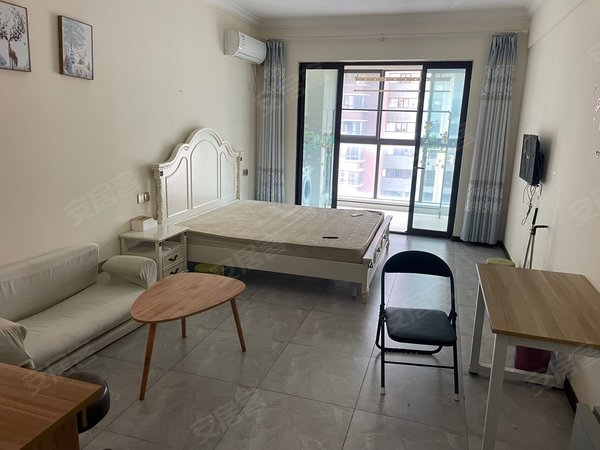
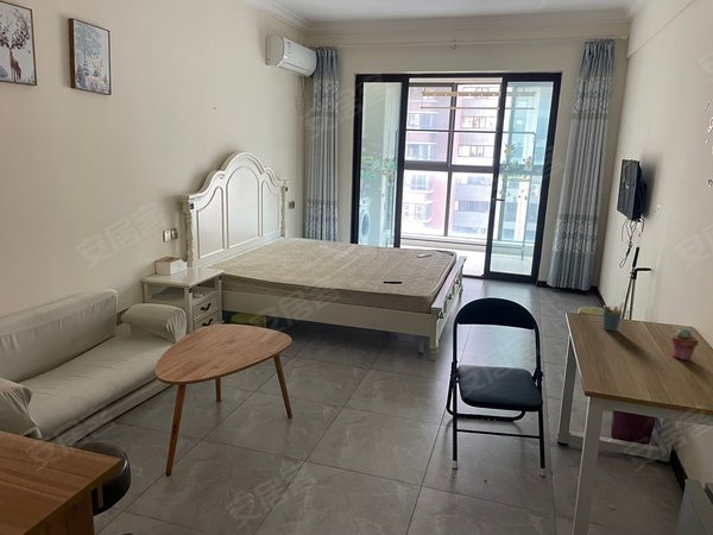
+ pen holder (612, 315)
+ potted succulent (683, 342)
